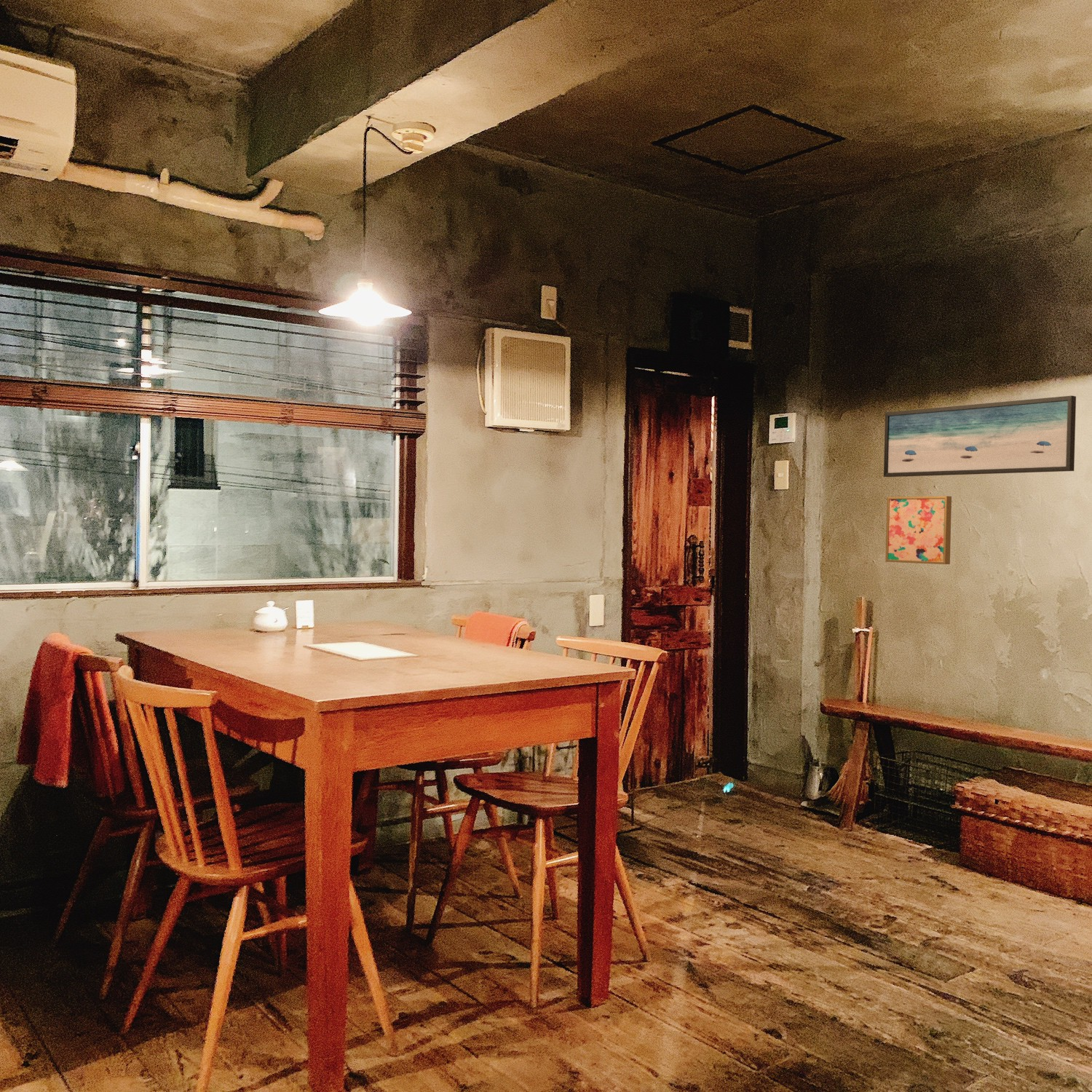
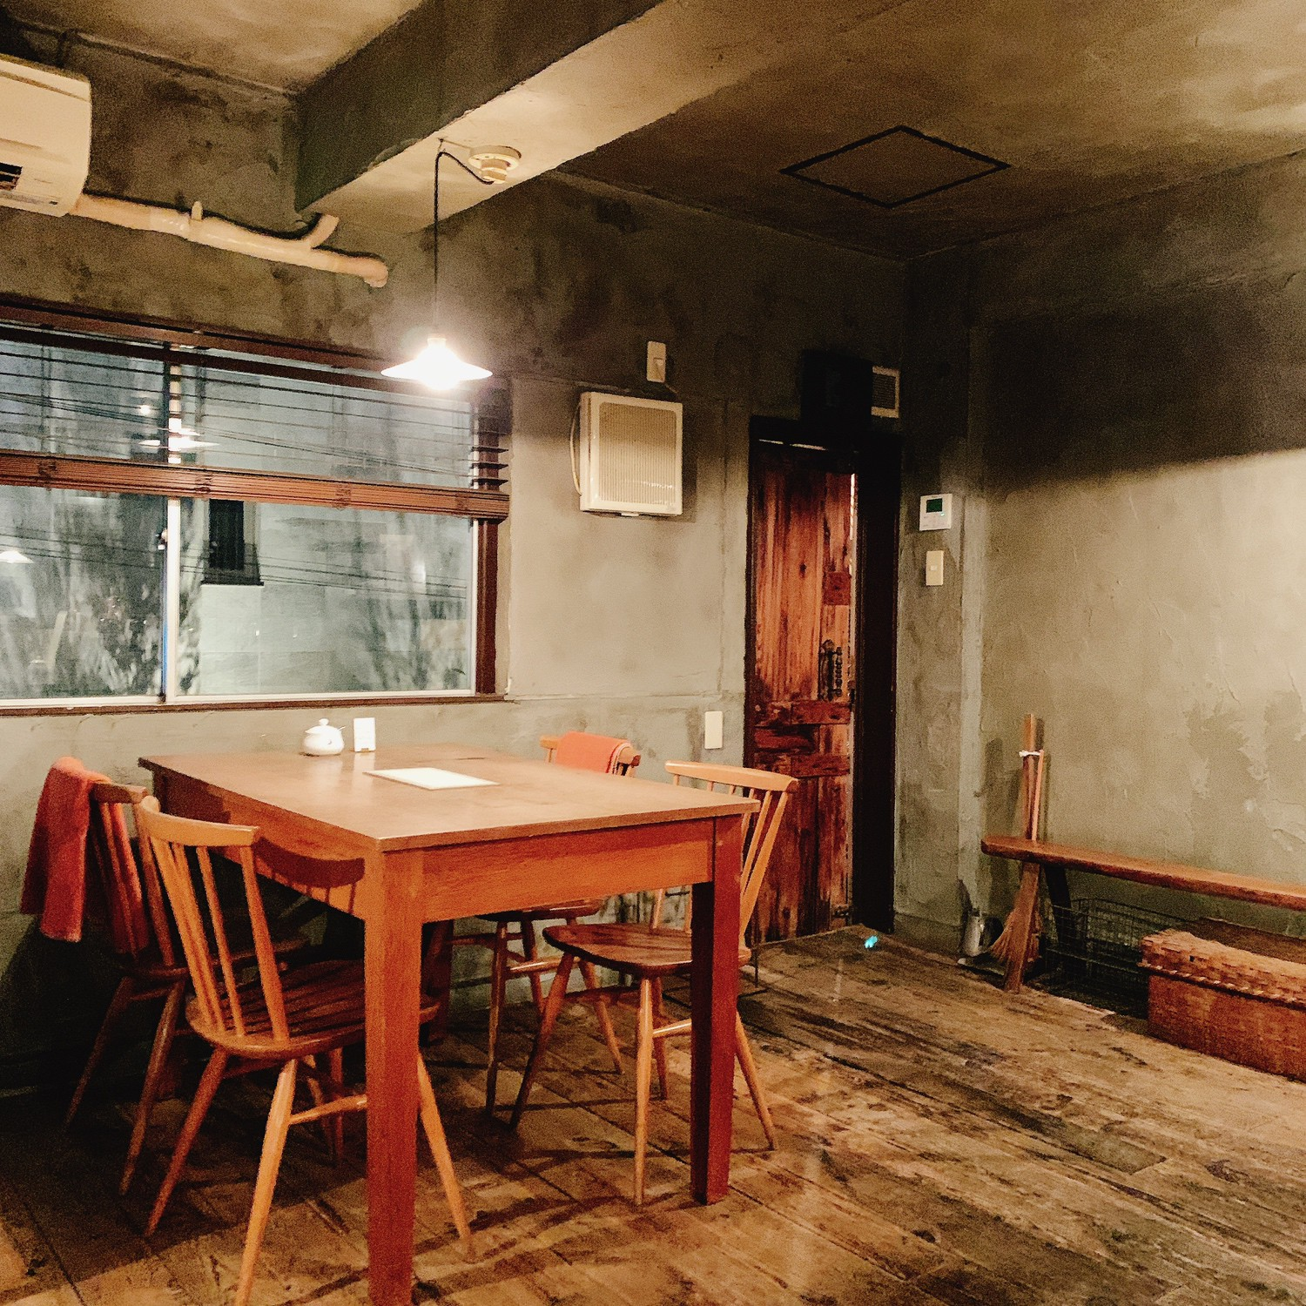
- wall art (973, 439)
- wall art (917, 529)
